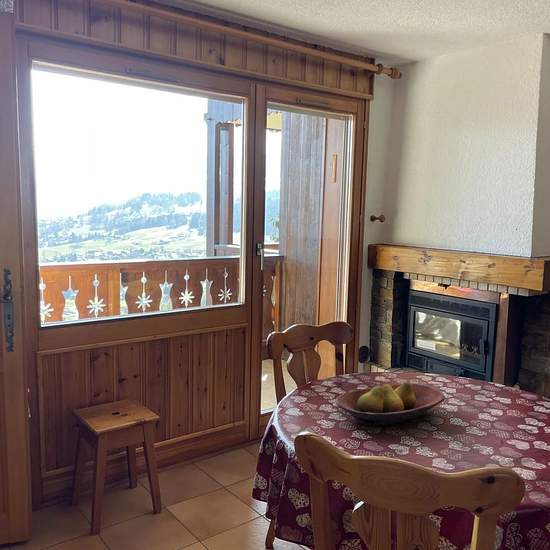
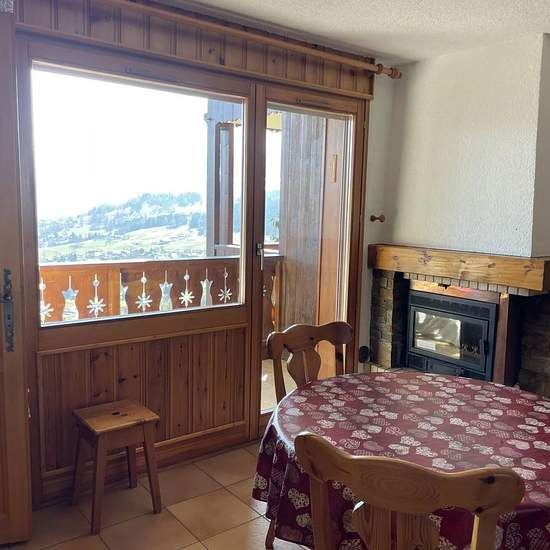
- fruit bowl (391, 399)
